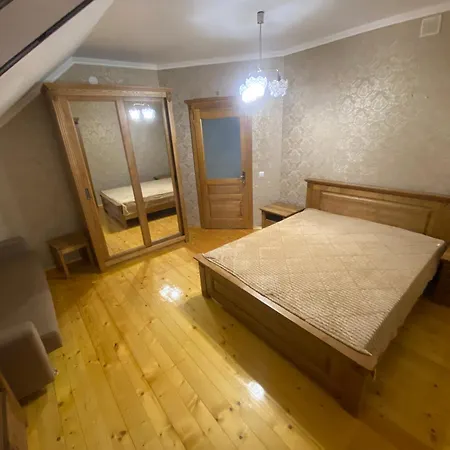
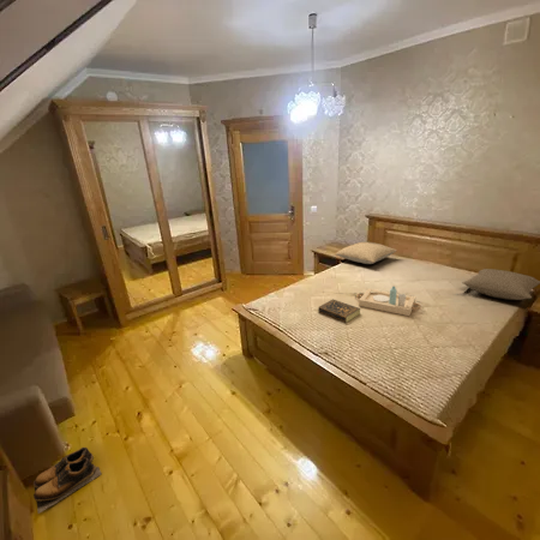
+ serving tray (388, 293)
+ book (338, 310)
+ pillow (365, 252)
+ pillow (502, 283)
+ shoes (65, 472)
